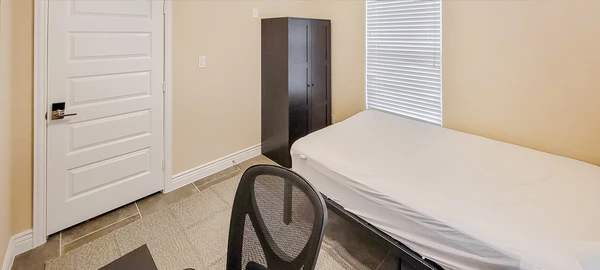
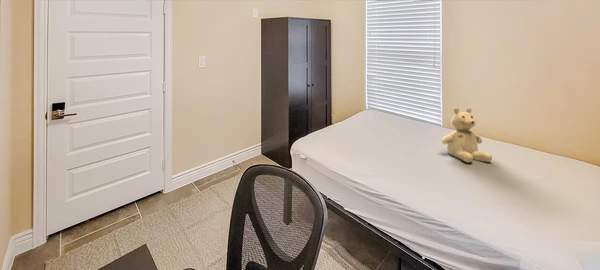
+ teddy bear (468, 134)
